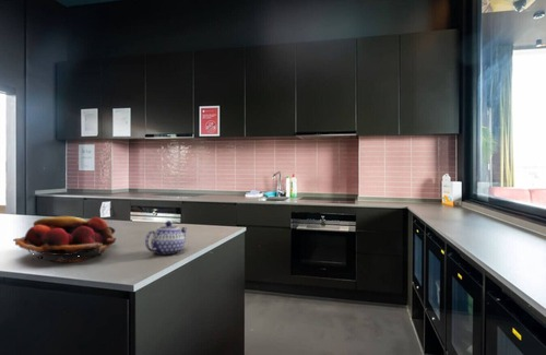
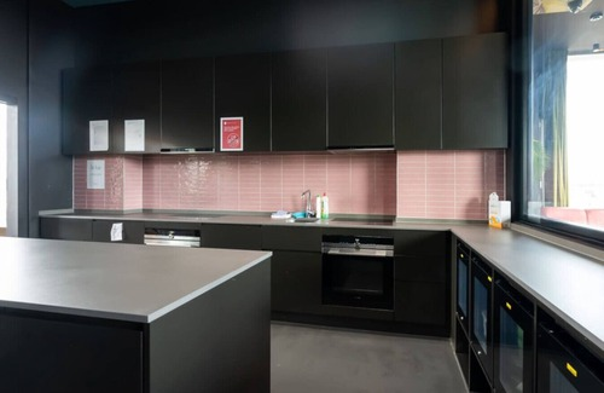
- fruit basket (69, 235)
- teapot (167, 236)
